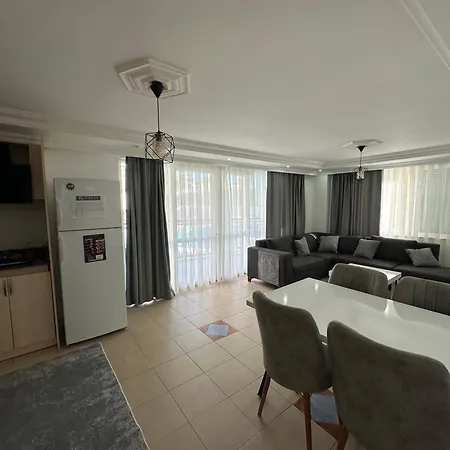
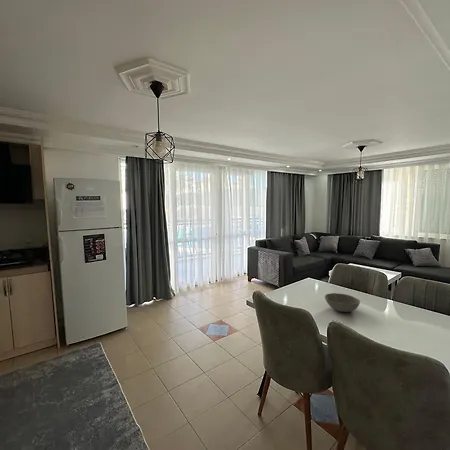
+ bowl (341, 303)
